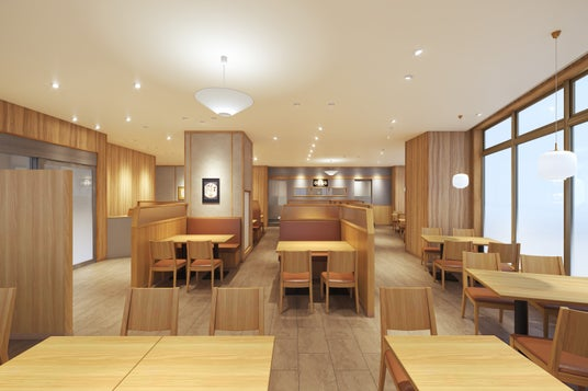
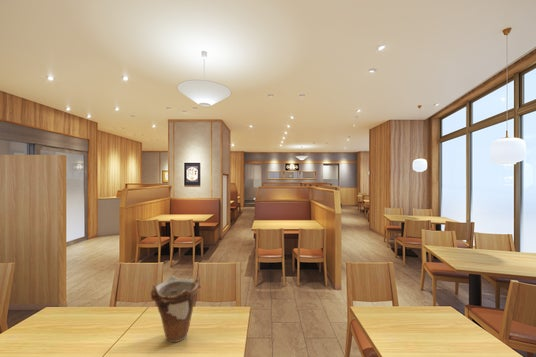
+ vase (176, 306)
